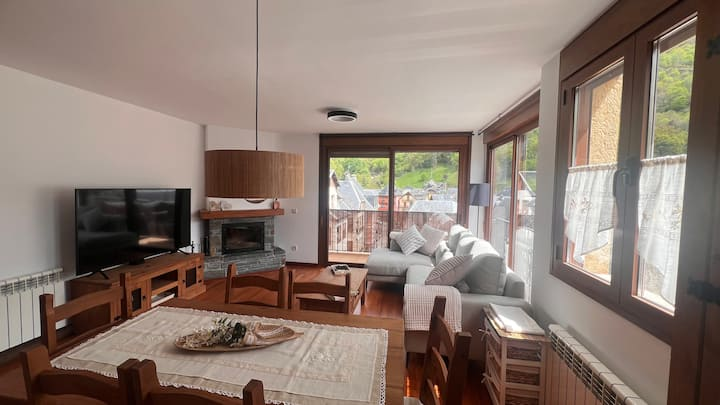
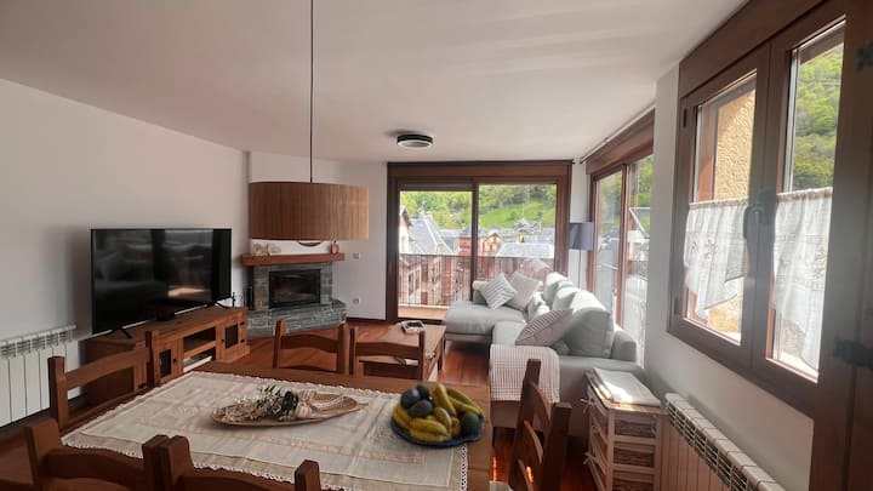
+ fruit bowl (436, 405)
